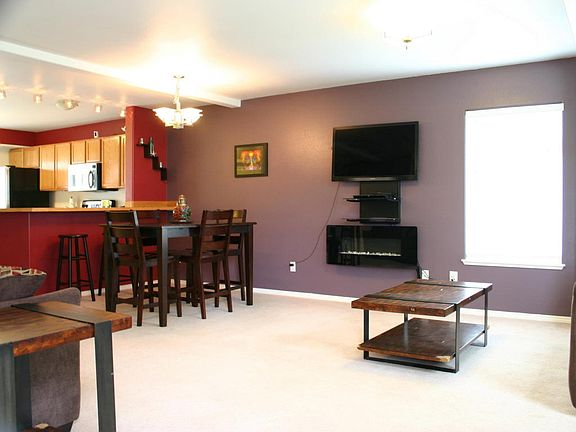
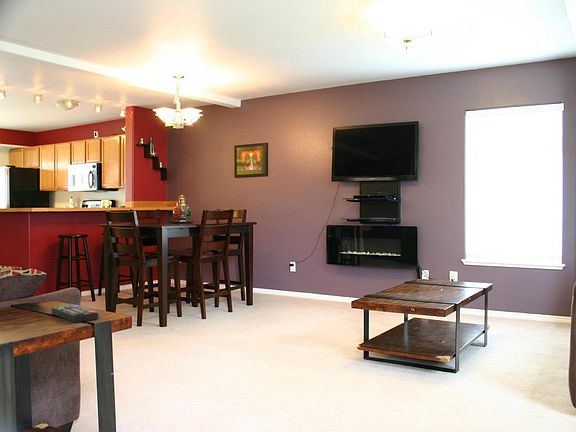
+ remote control (74, 312)
